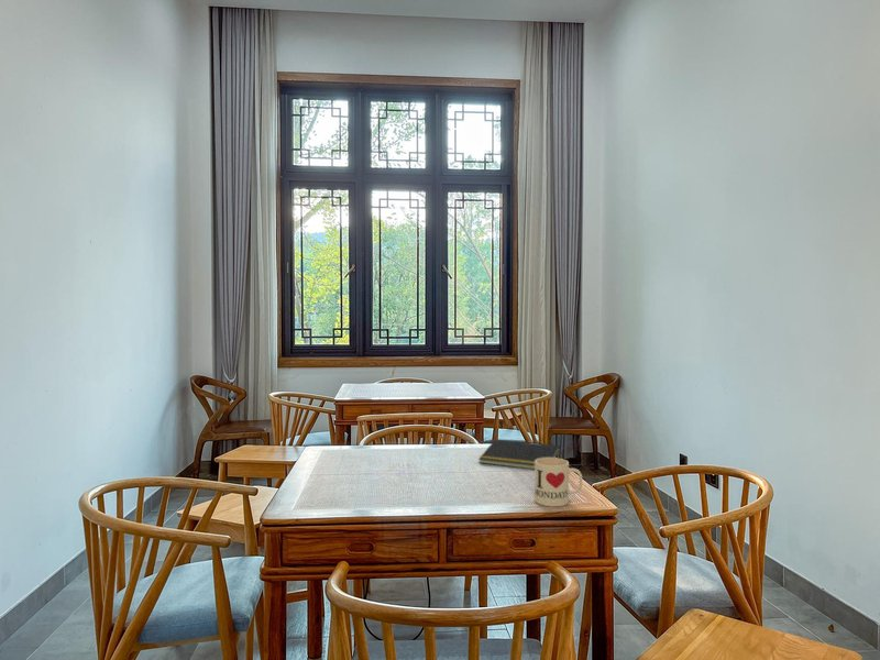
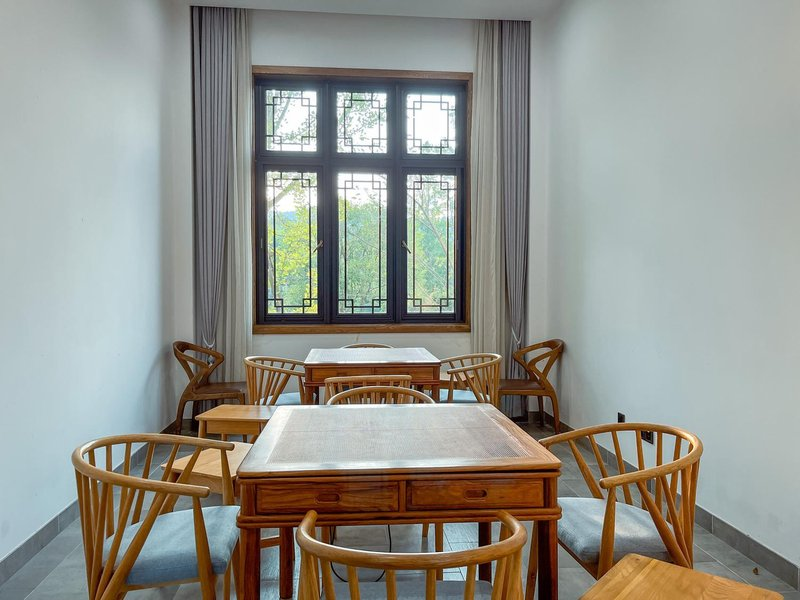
- mug (558, 482)
- notepad (519, 453)
